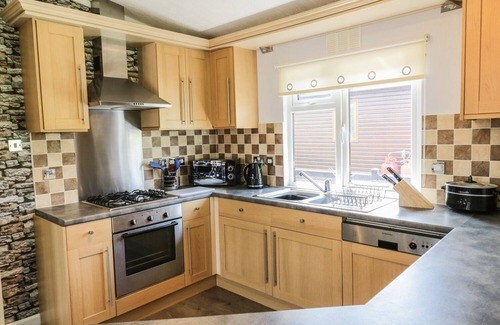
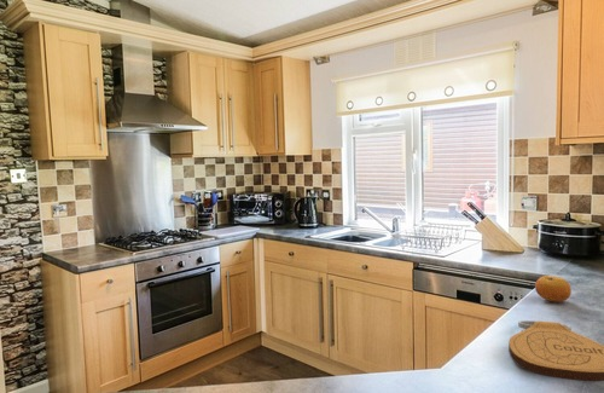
+ key chain (552, 339)
+ fruit (552, 288)
